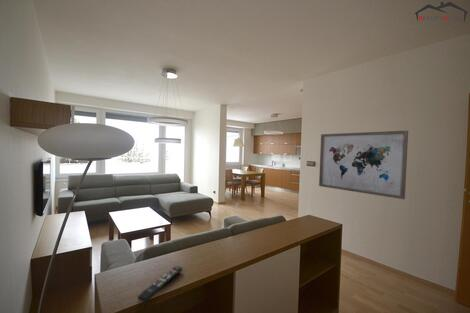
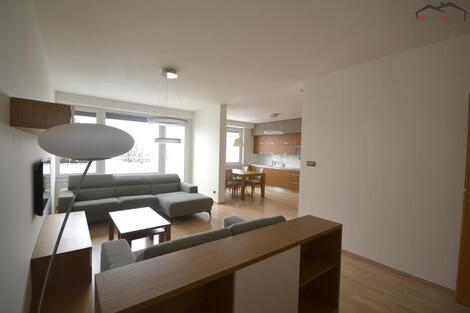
- remote control (162, 281)
- wall art (357, 162)
